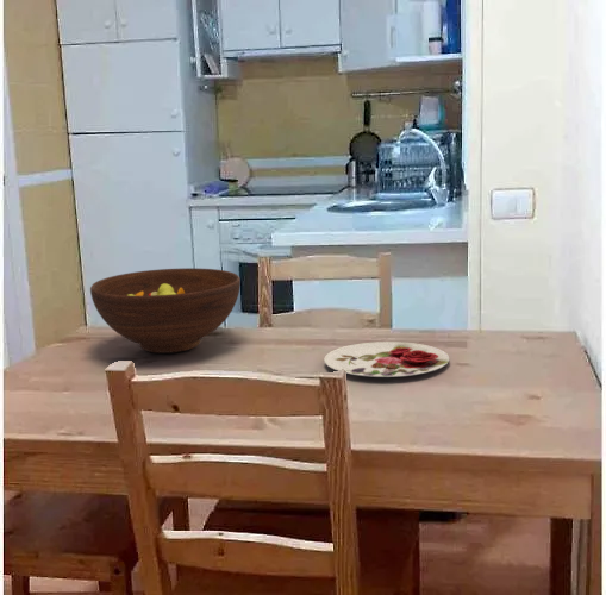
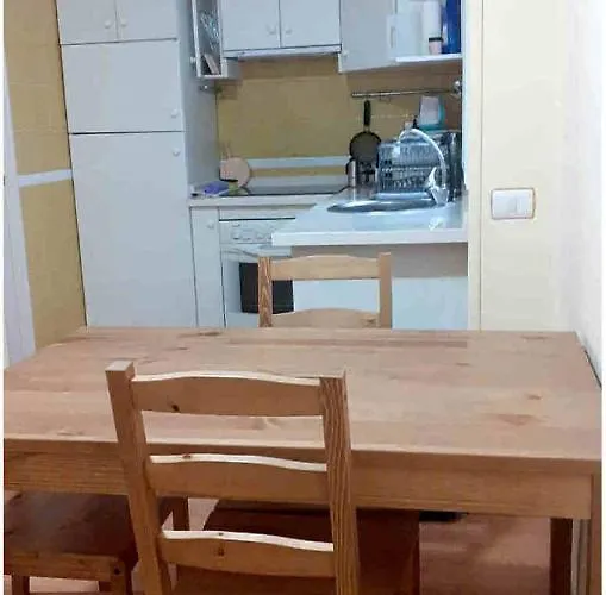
- fruit bowl (168, 314)
- plate (386, 357)
